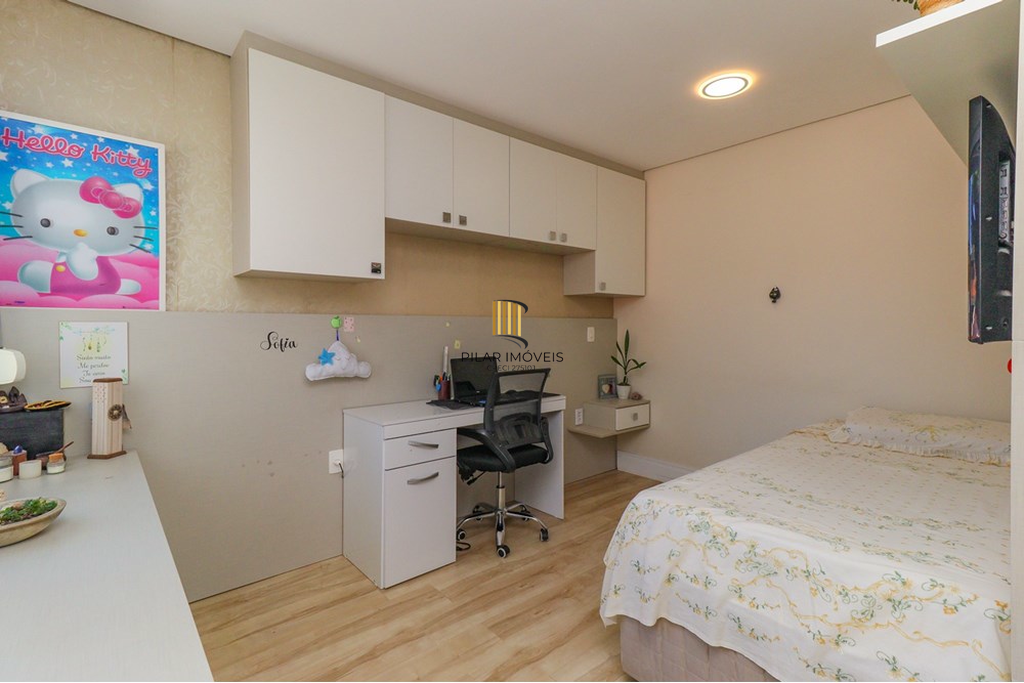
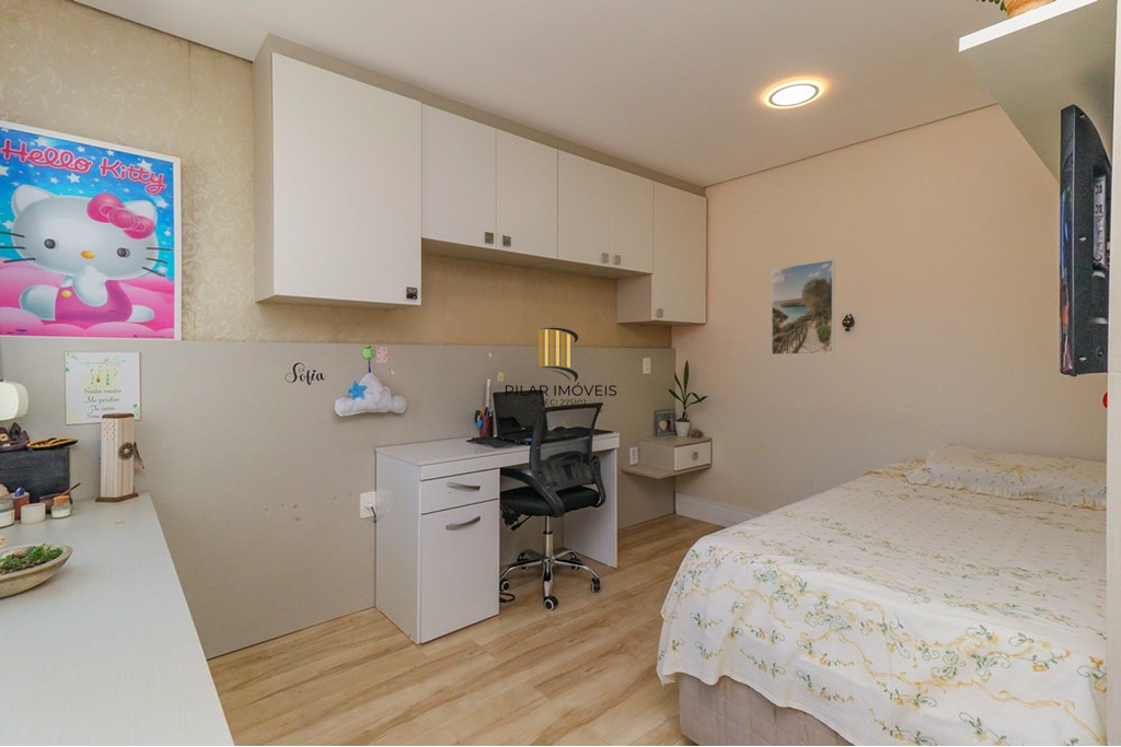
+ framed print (801, 310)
